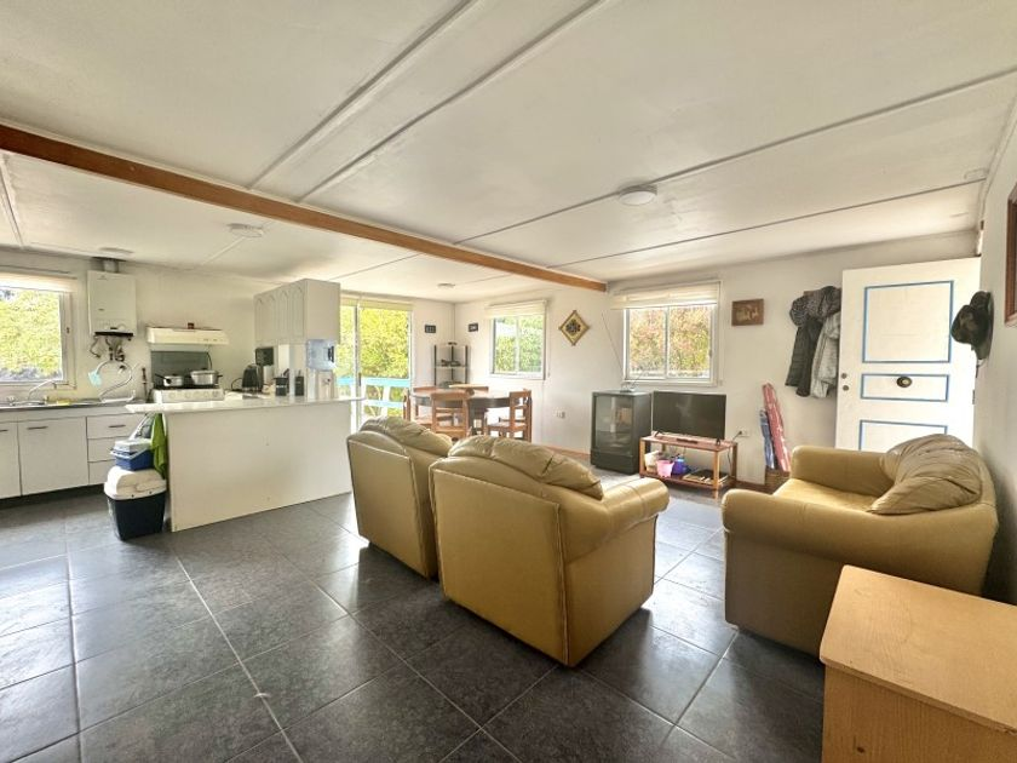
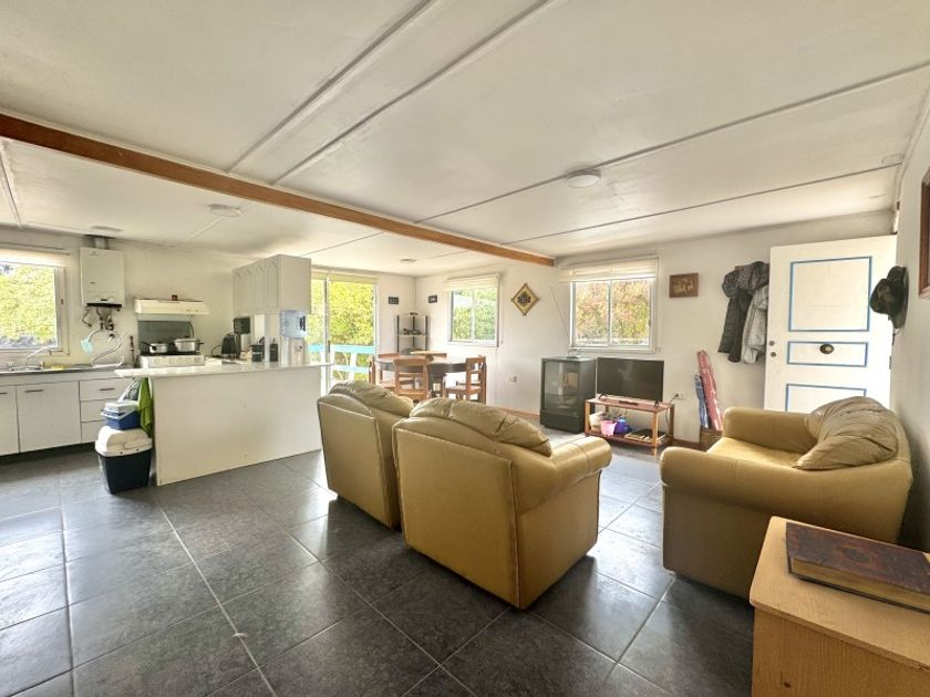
+ book (855, 561)
